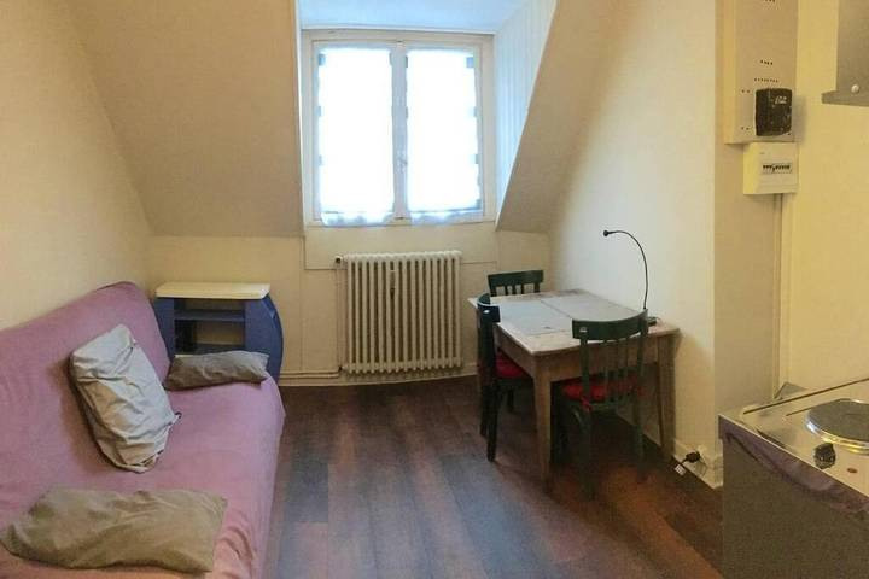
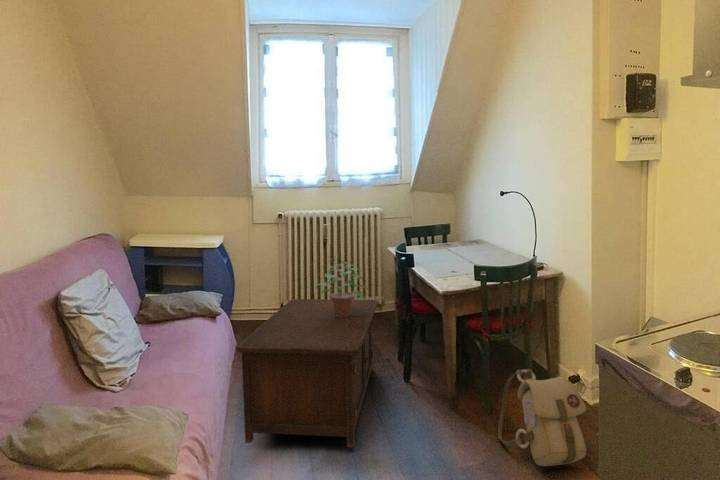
+ backpack (541, 412)
+ cabinet (319, 361)
+ potted plant (344, 284)
